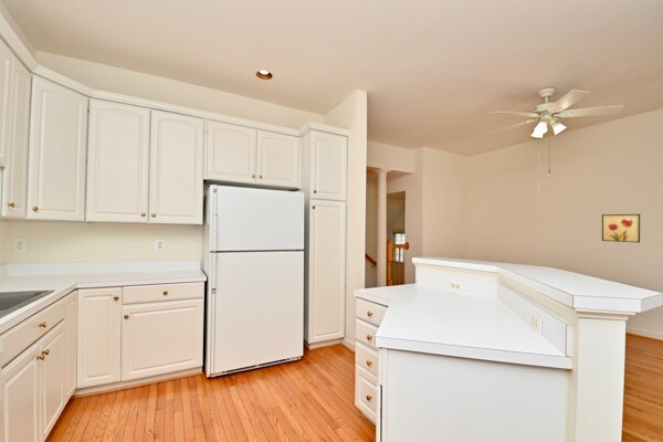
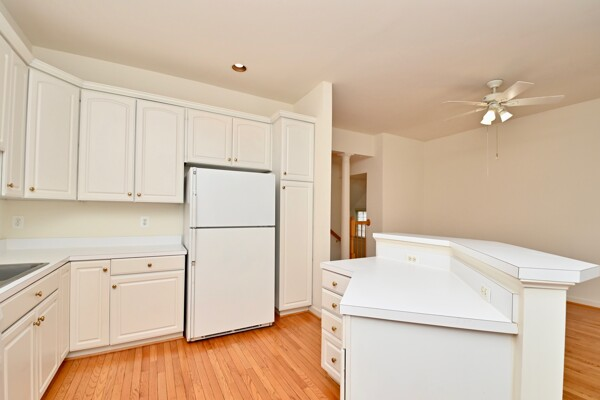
- wall art (620, 228)
